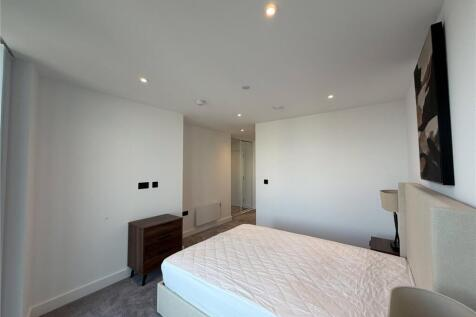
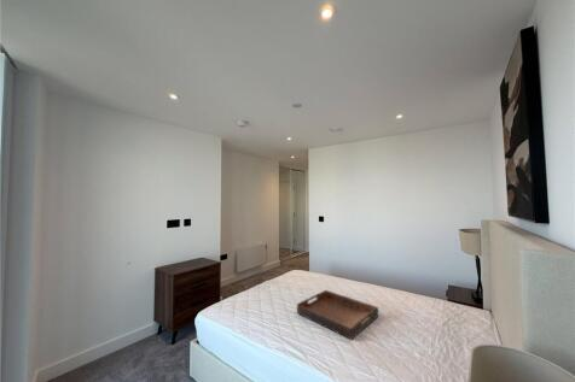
+ serving tray (336, 310)
